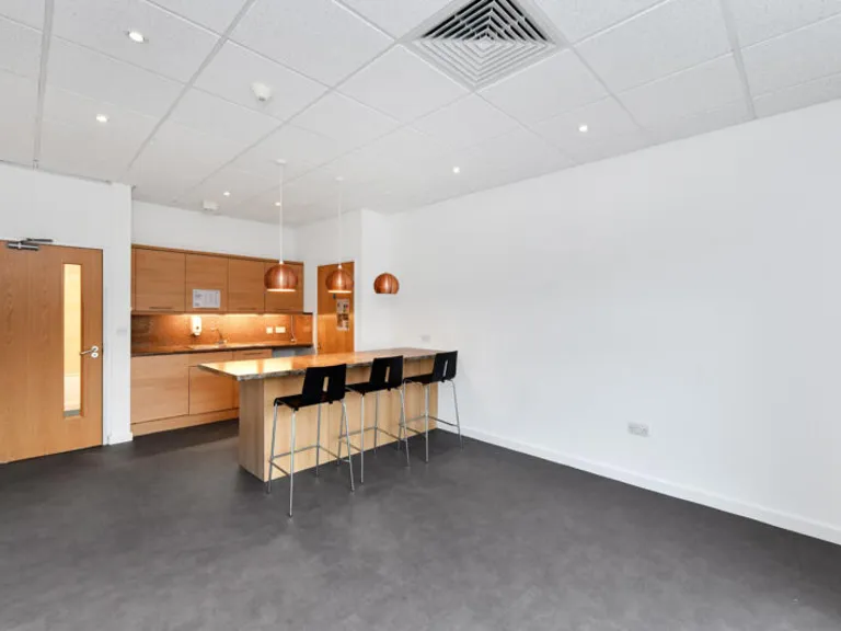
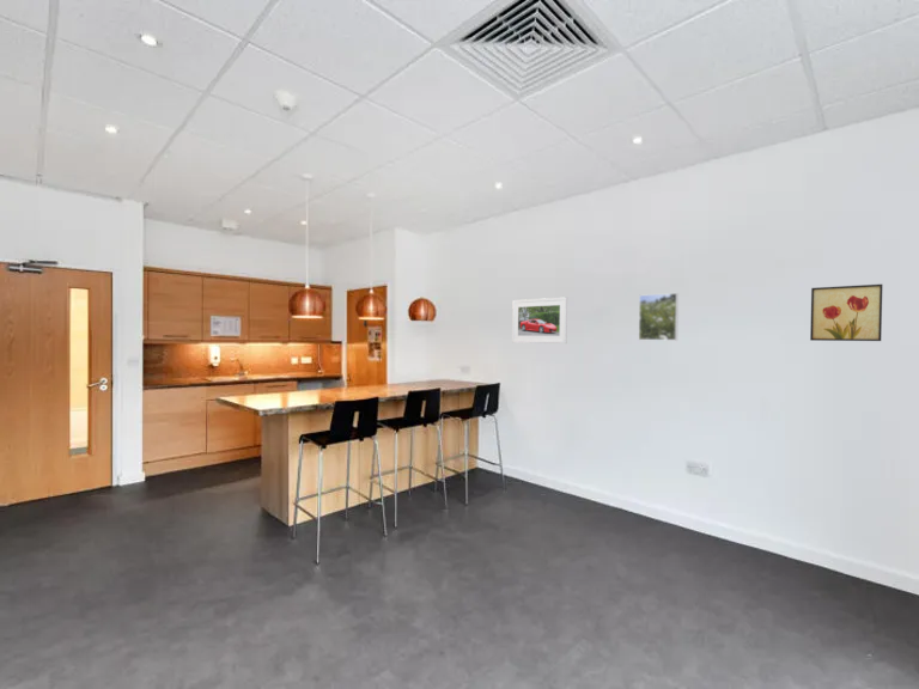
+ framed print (657, 317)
+ wall art (845, 313)
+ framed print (538, 321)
